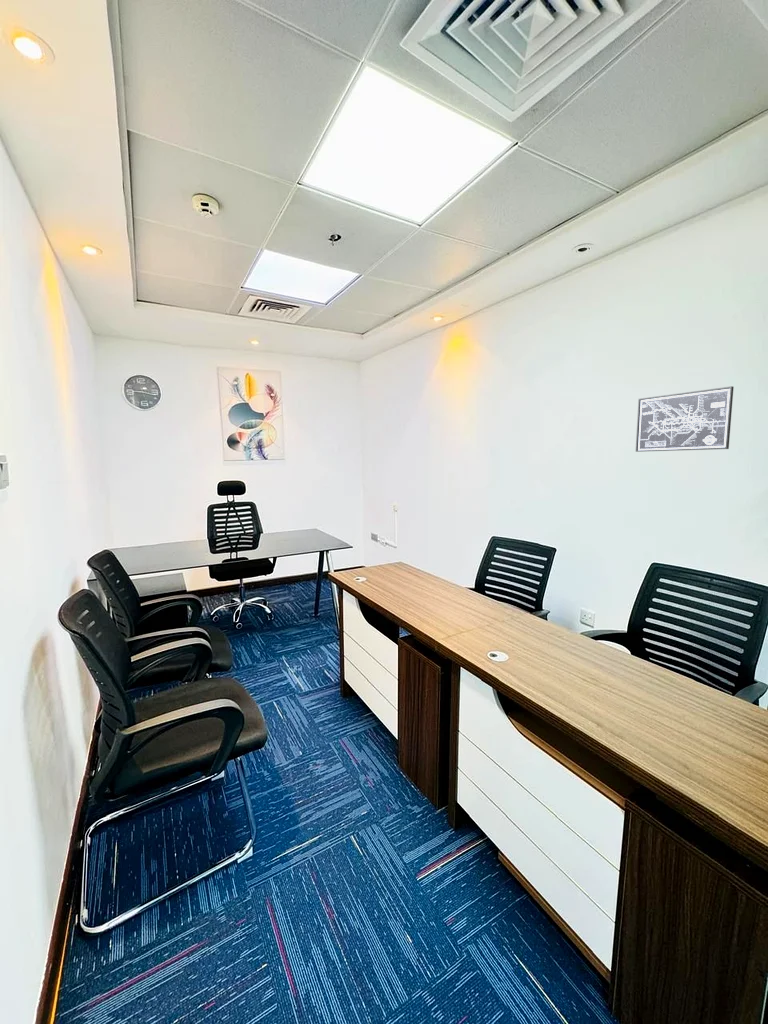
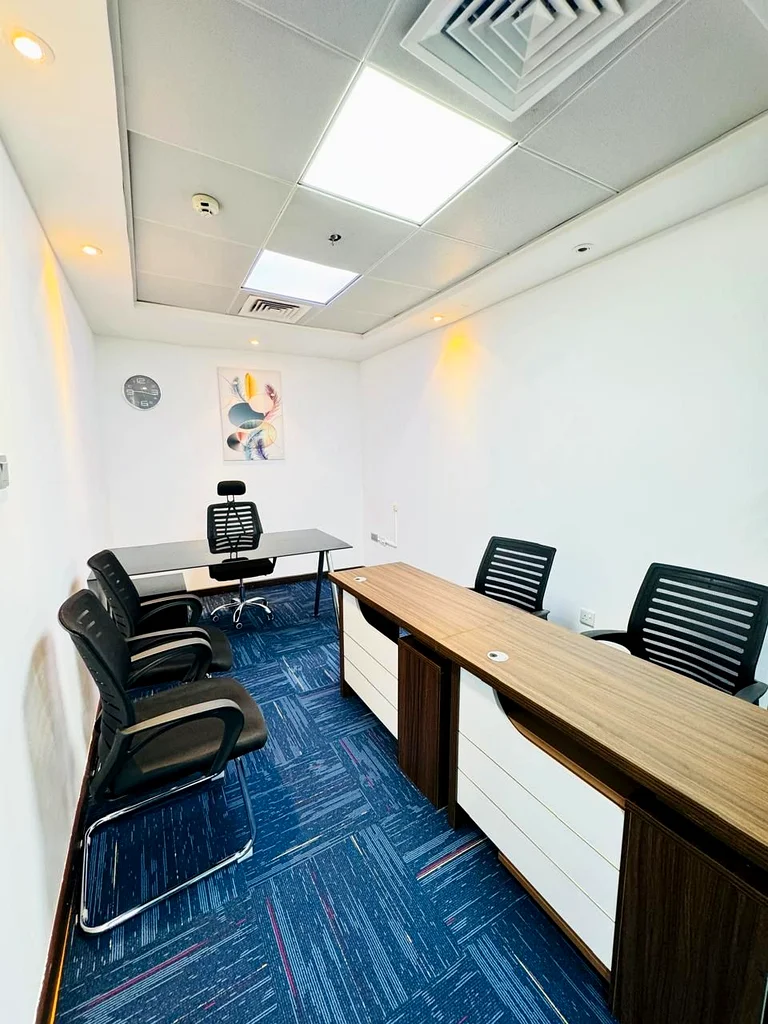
- wall art (680, 422)
